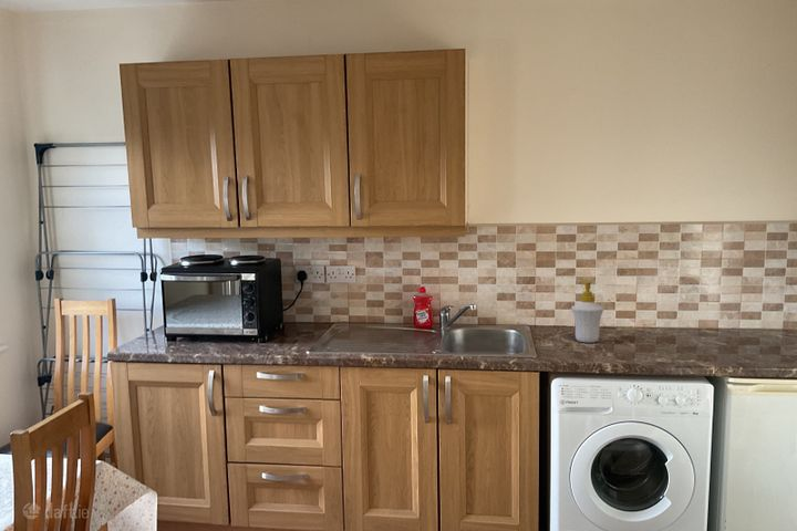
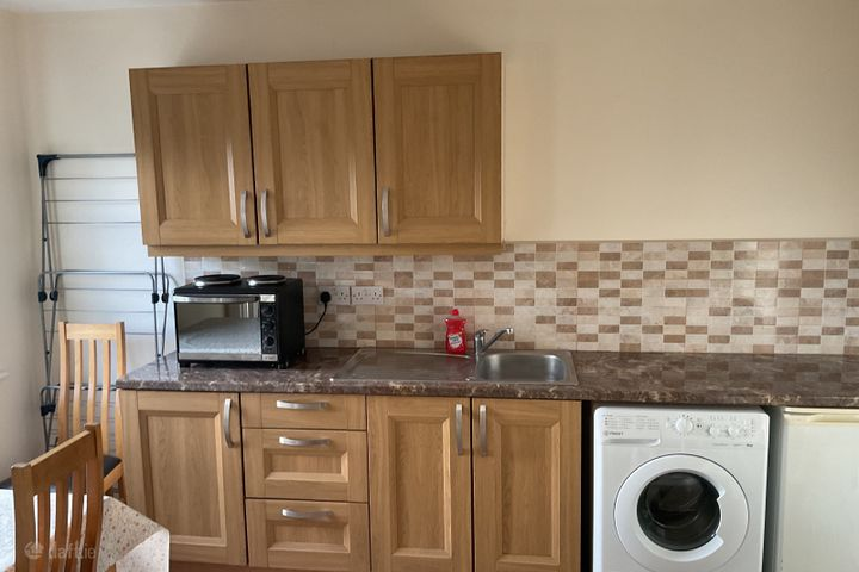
- soap bottle (587, 311)
